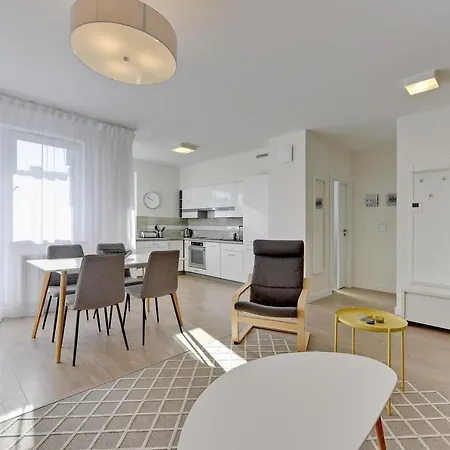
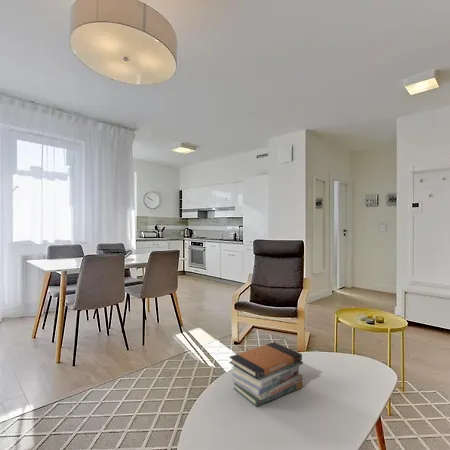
+ book stack (266, 371)
